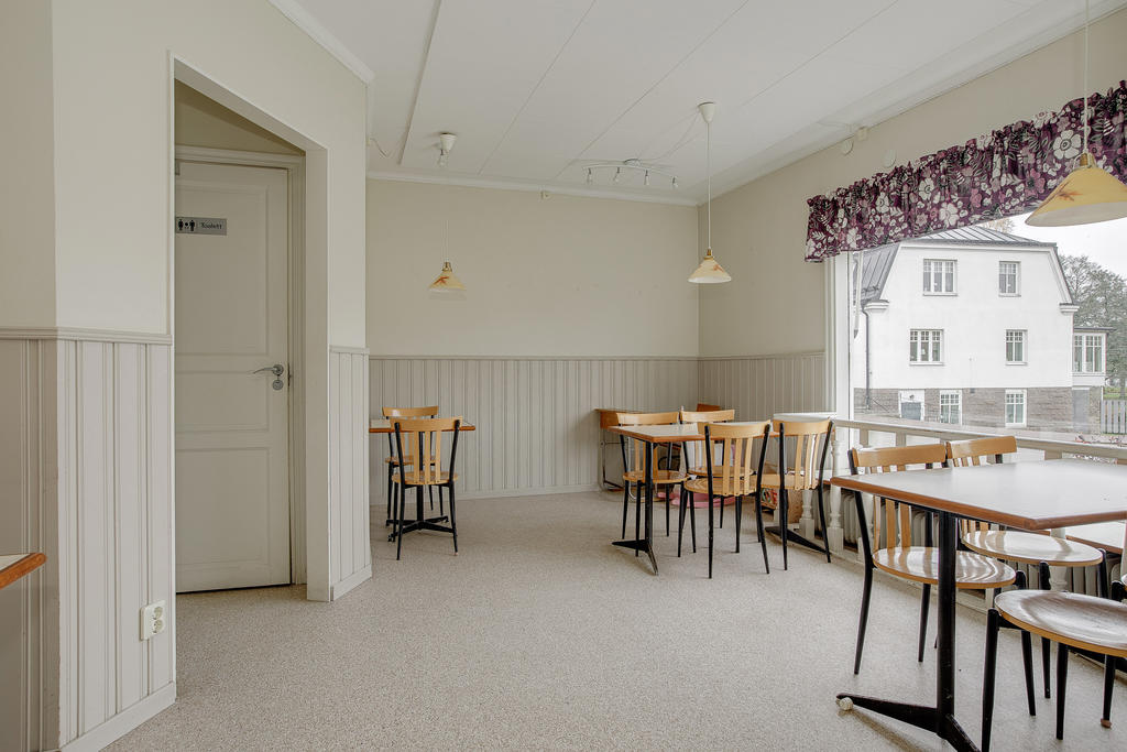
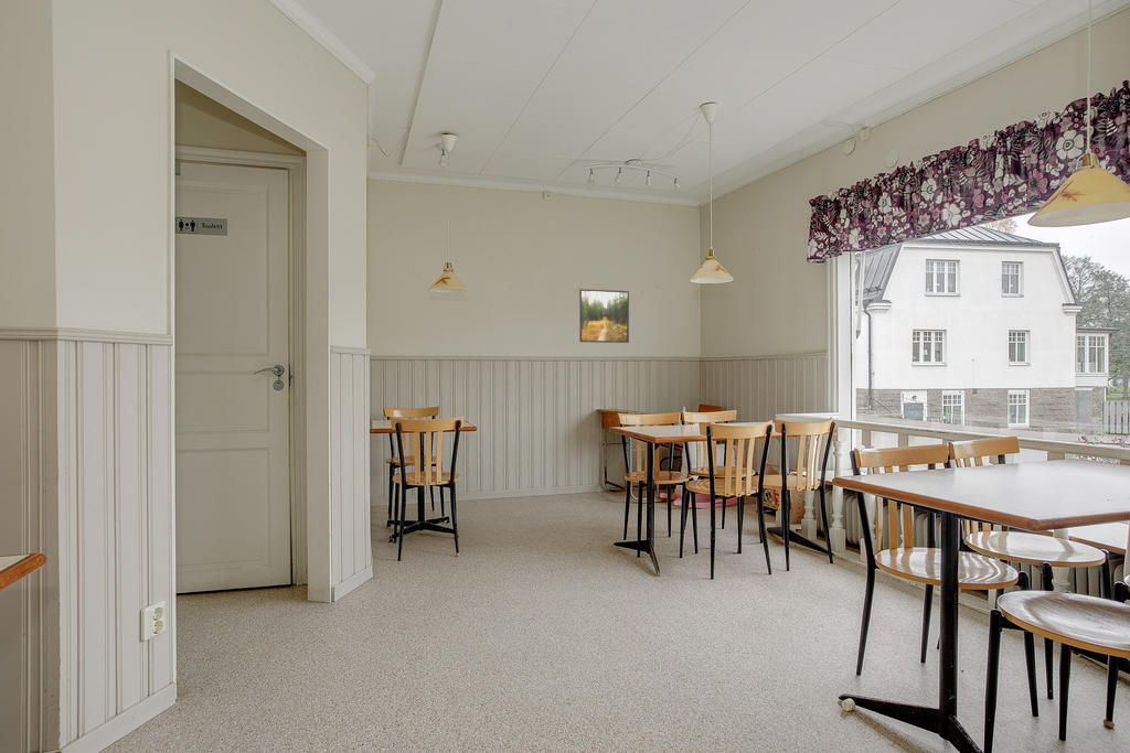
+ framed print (604, 315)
